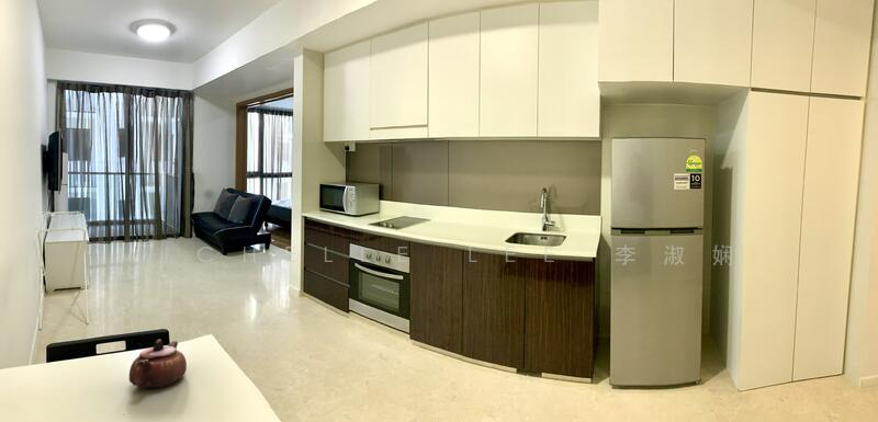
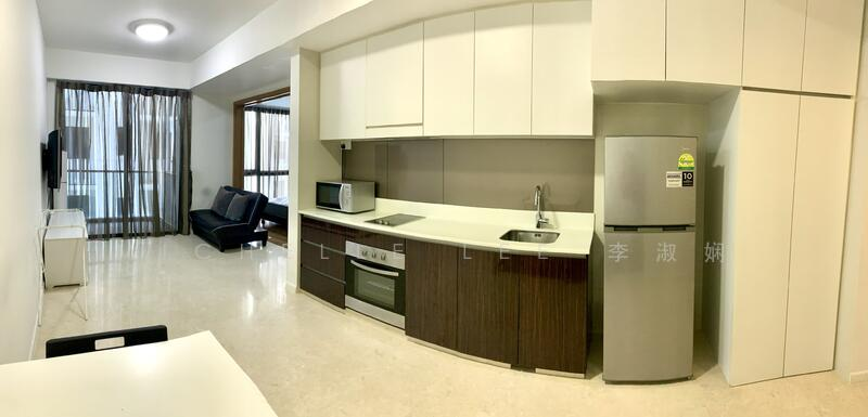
- teapot (157, 361)
